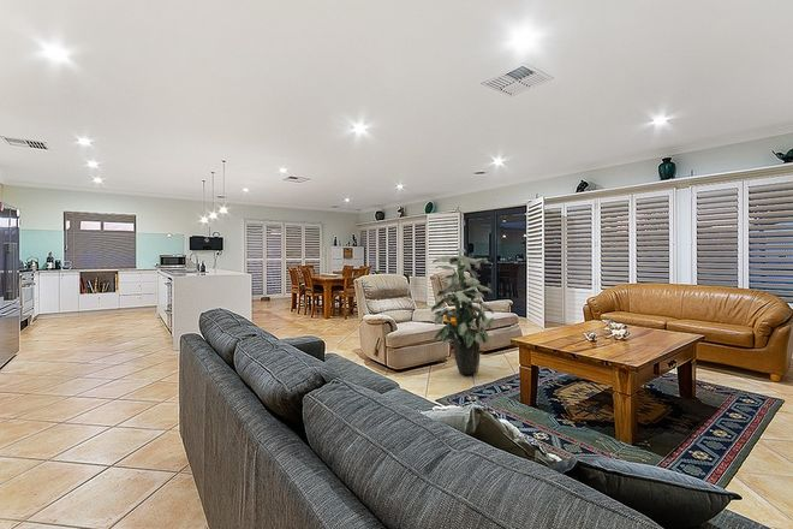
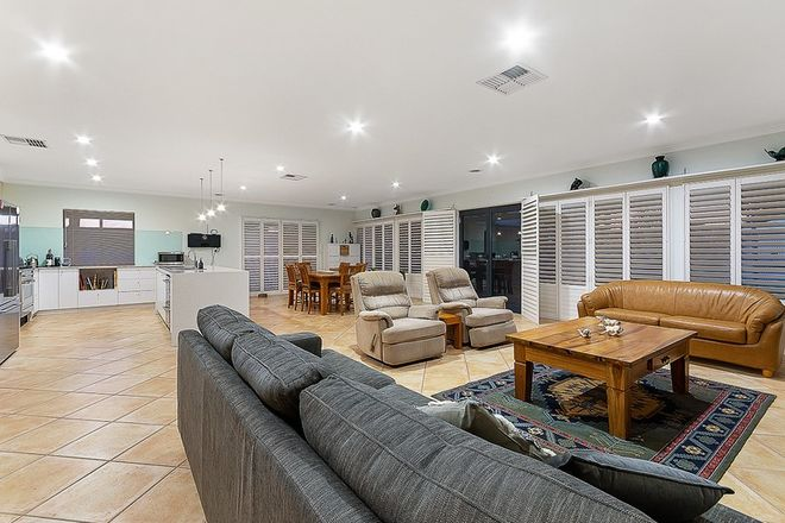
- indoor plant (461, 310)
